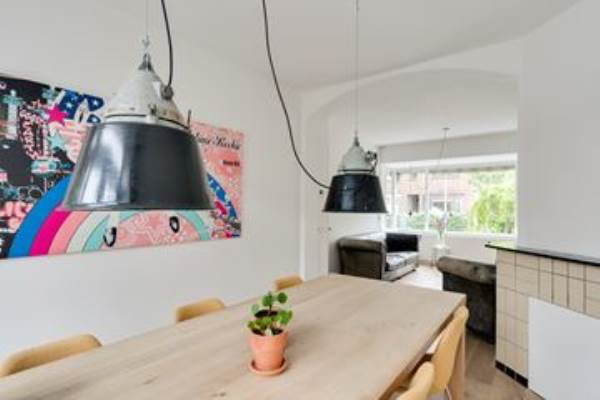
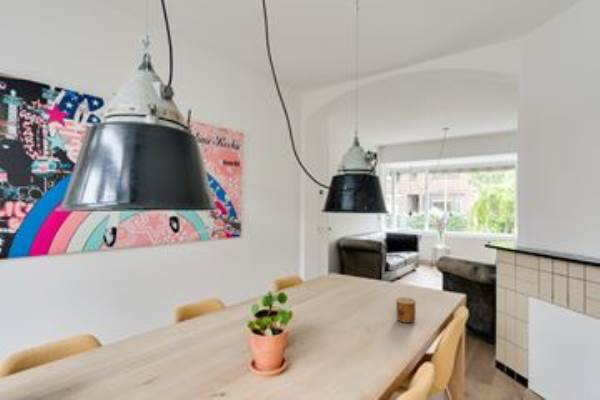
+ cup (405, 309)
